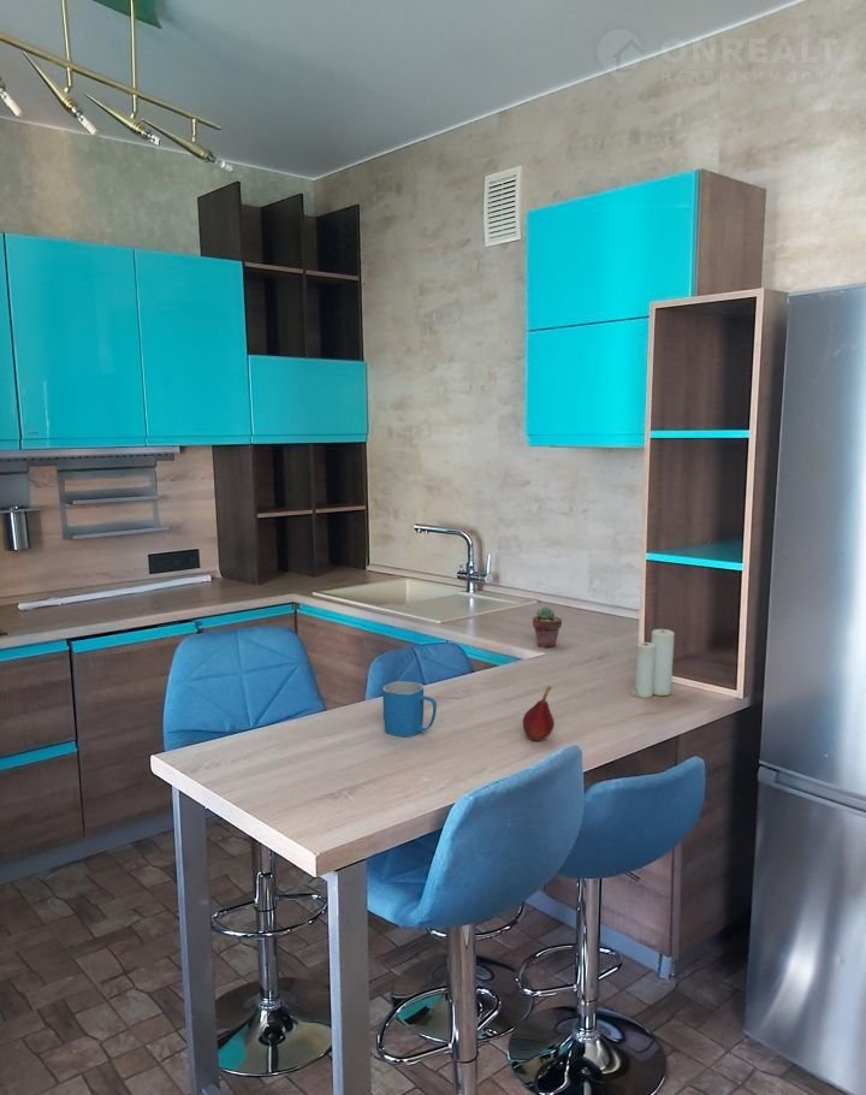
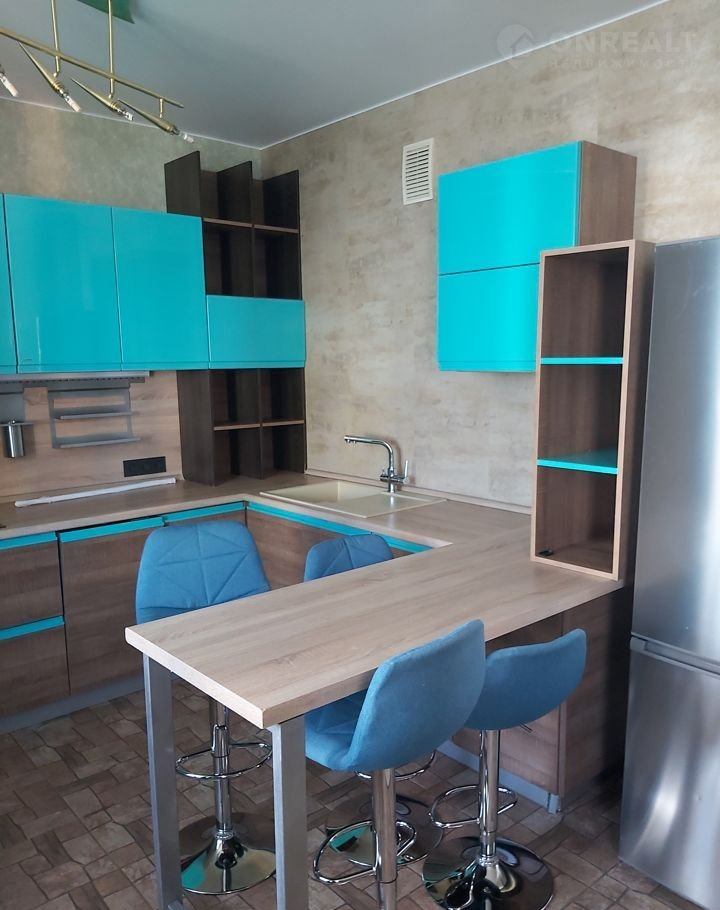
- fruit (538, 712)
- mug (410, 709)
- candle (653, 657)
- potted succulent (546, 626)
